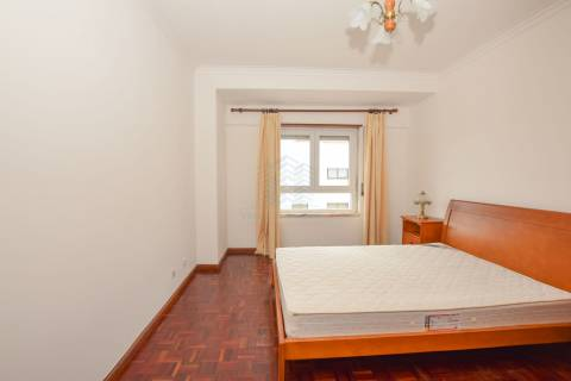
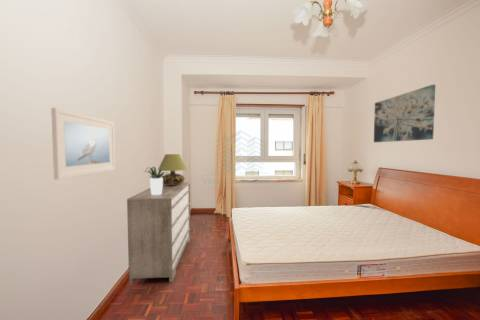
+ table lamp (172, 169)
+ wall art (399, 118)
+ potted plant (155, 180)
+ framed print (89, 145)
+ dresser (165, 223)
